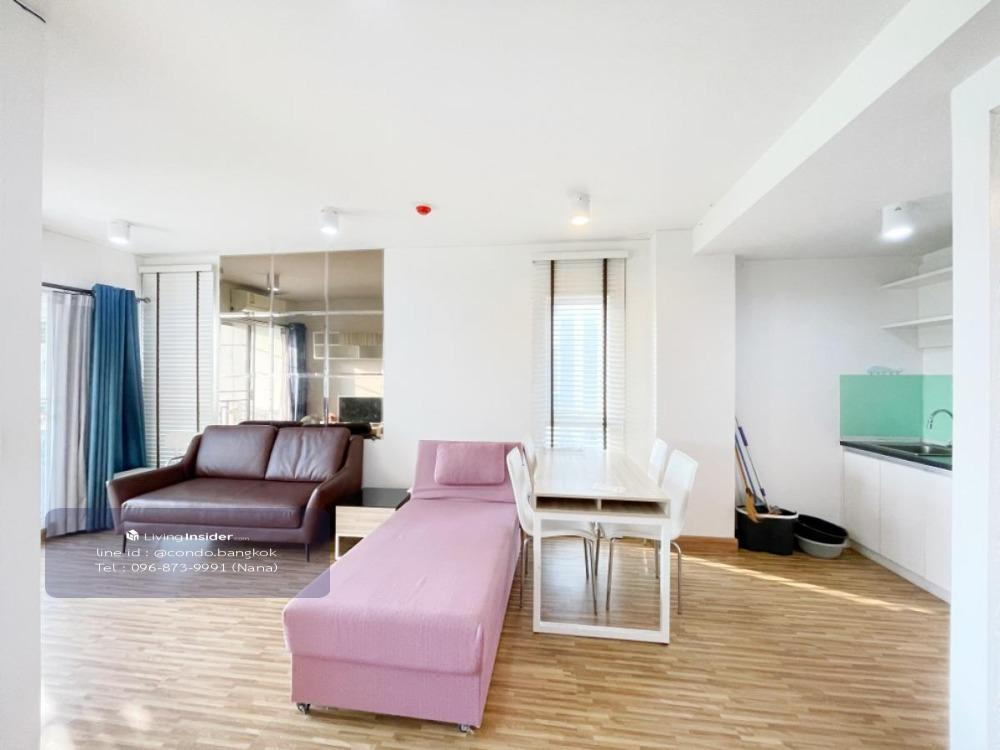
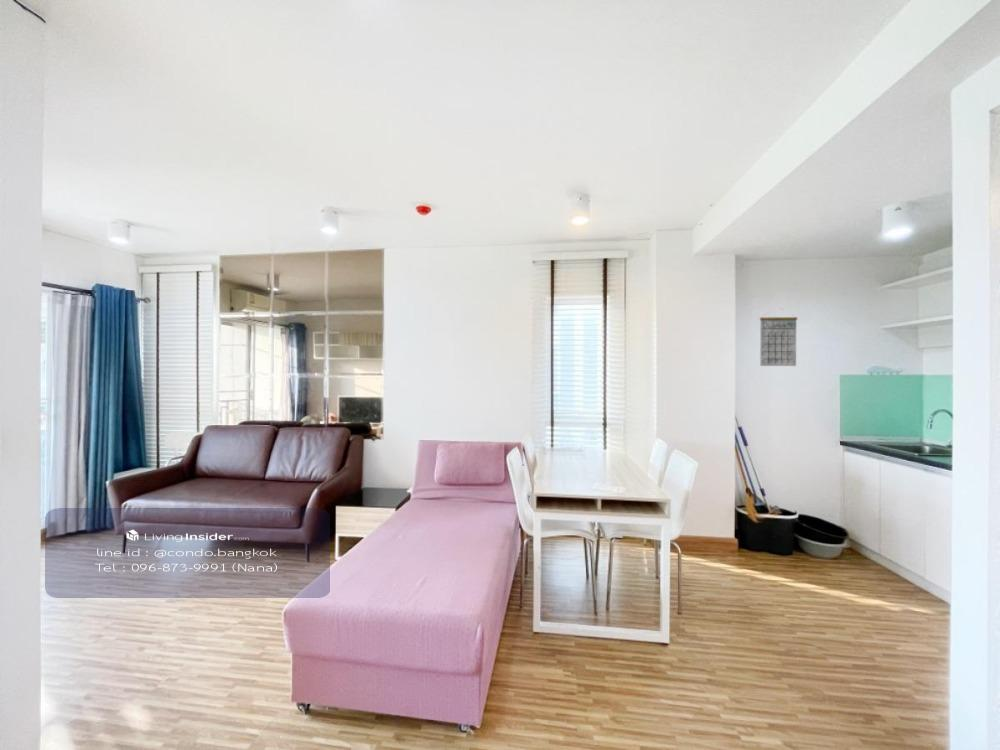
+ calendar (778, 335)
